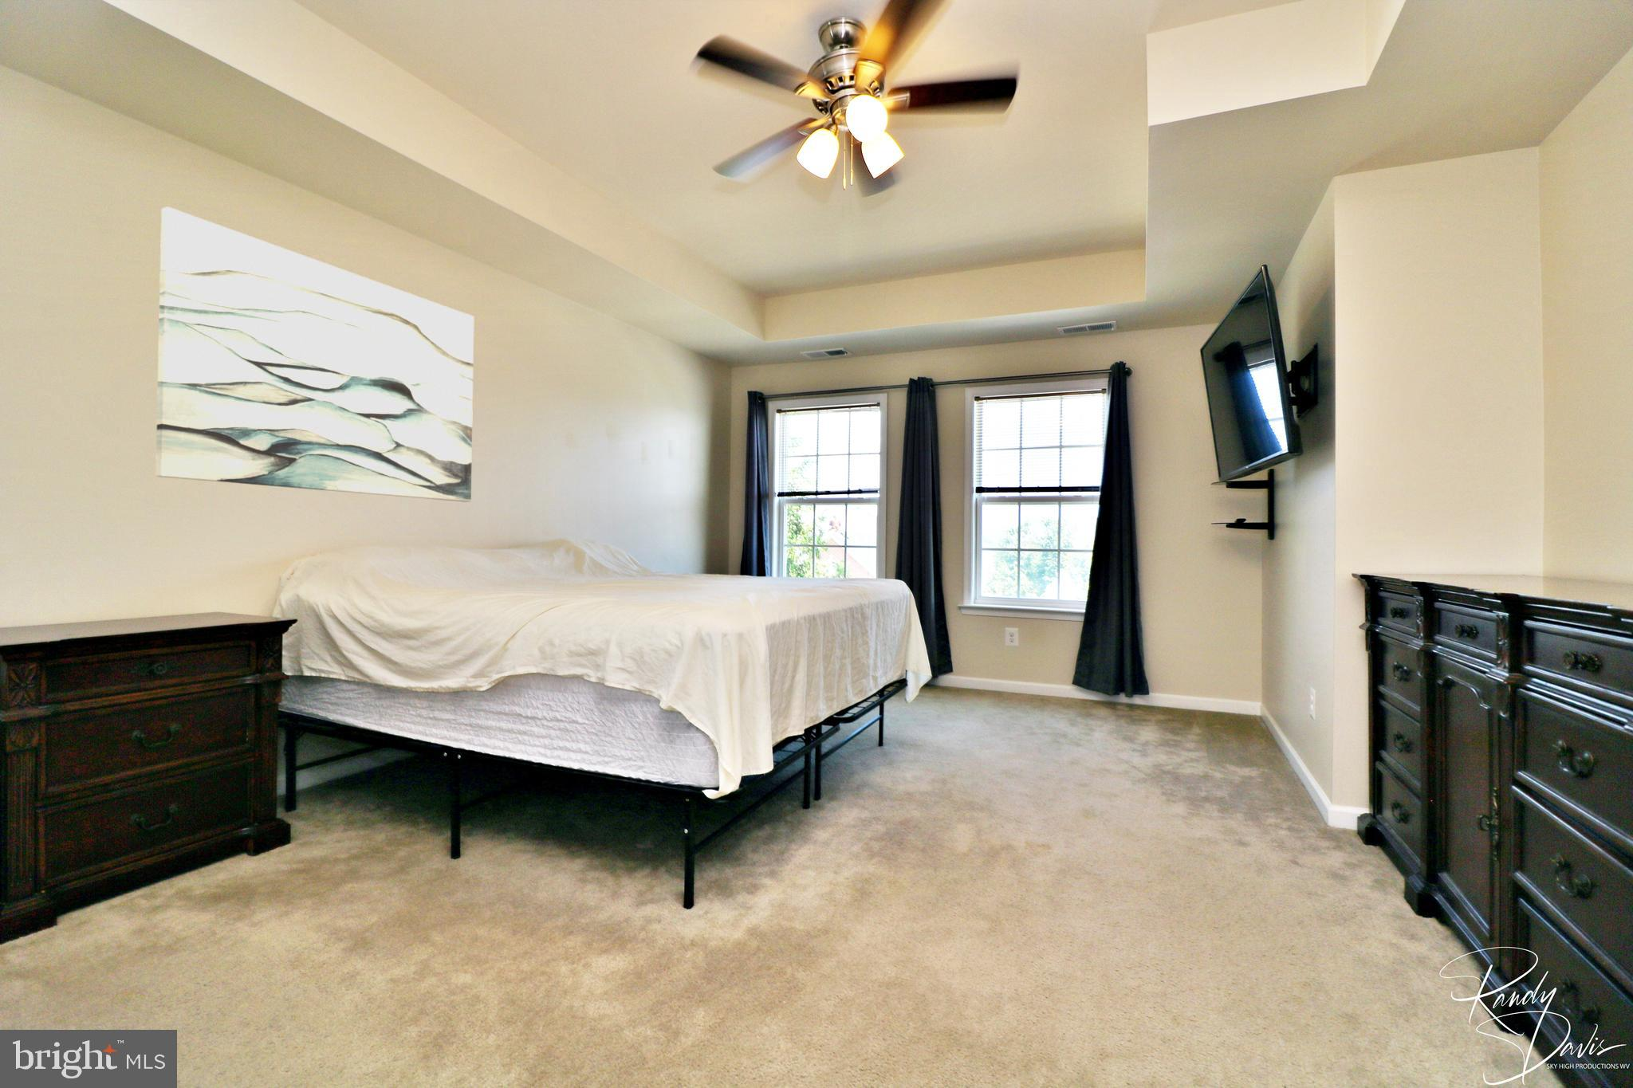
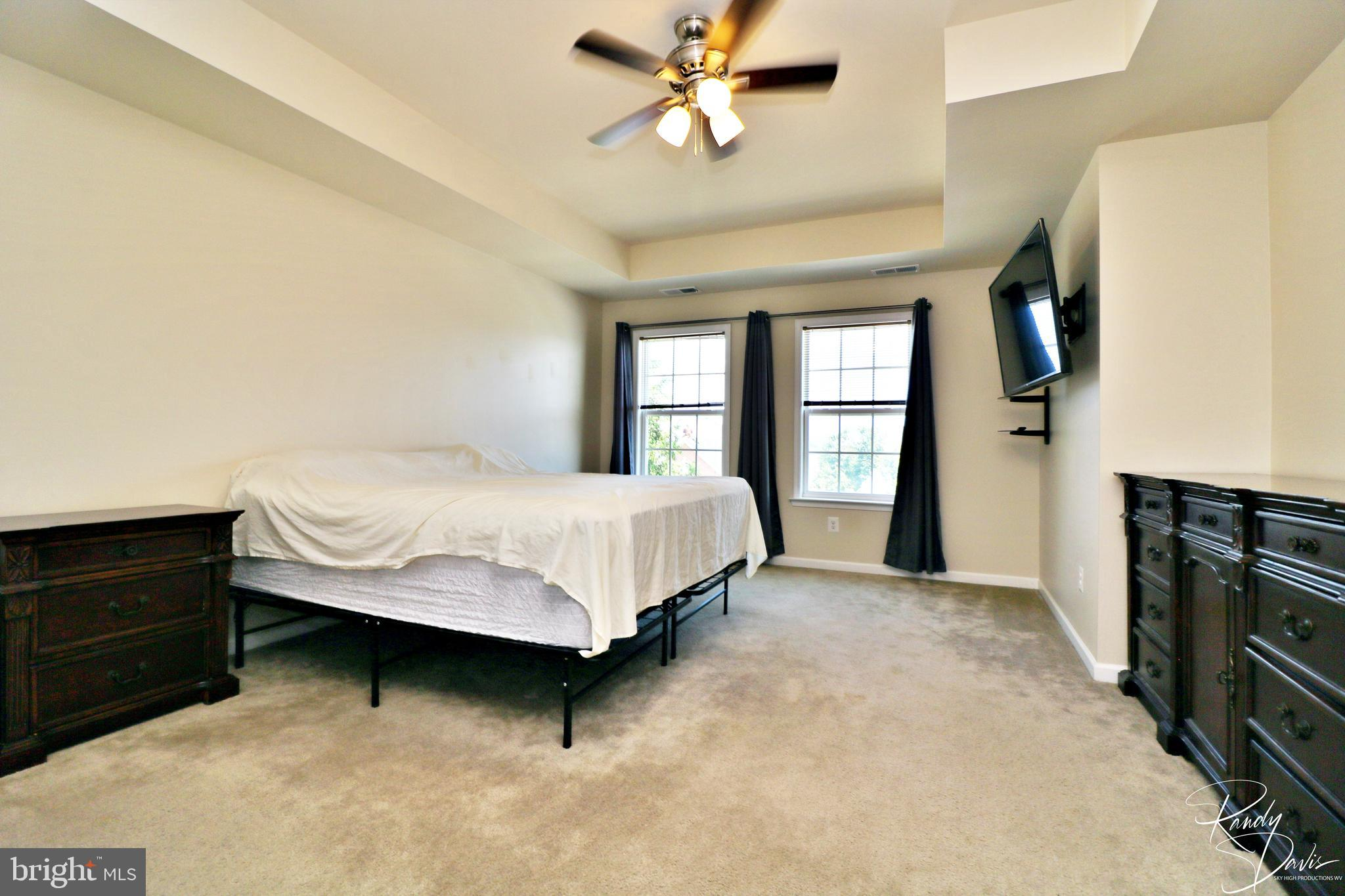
- wall art (344, 381)
